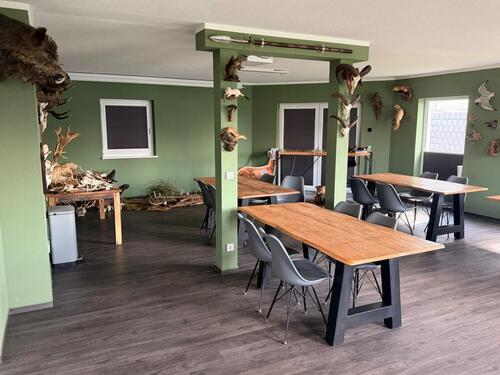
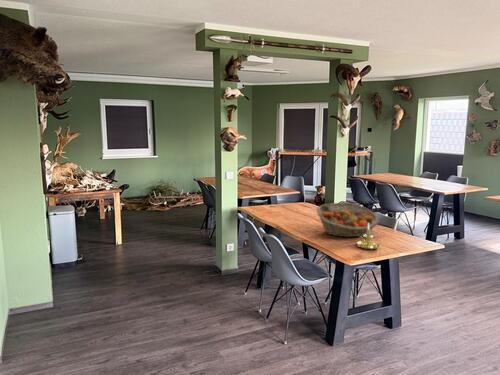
+ fruit basket (346, 219)
+ candle holder (367, 234)
